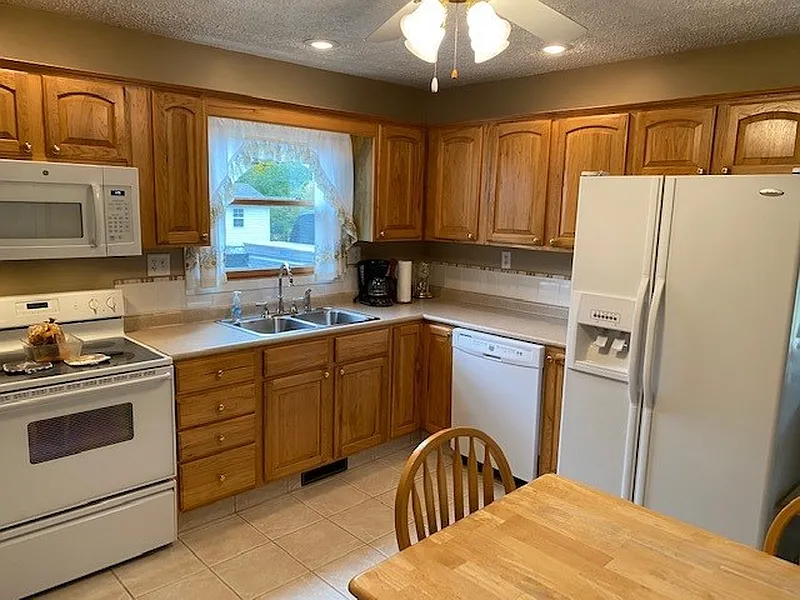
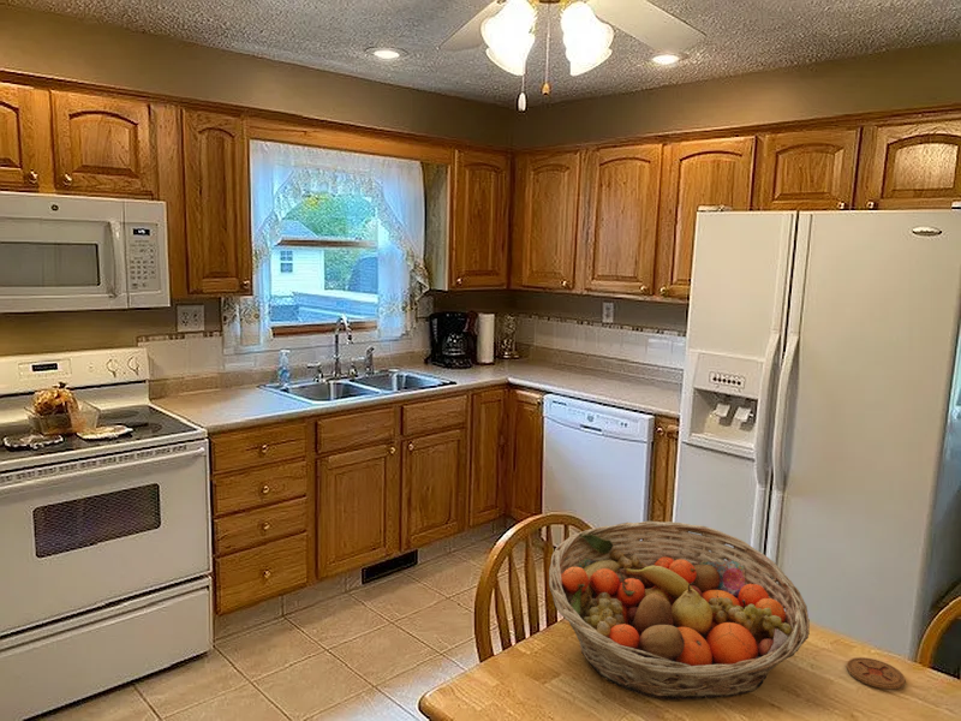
+ fruit basket (673, 604)
+ coaster (875, 672)
